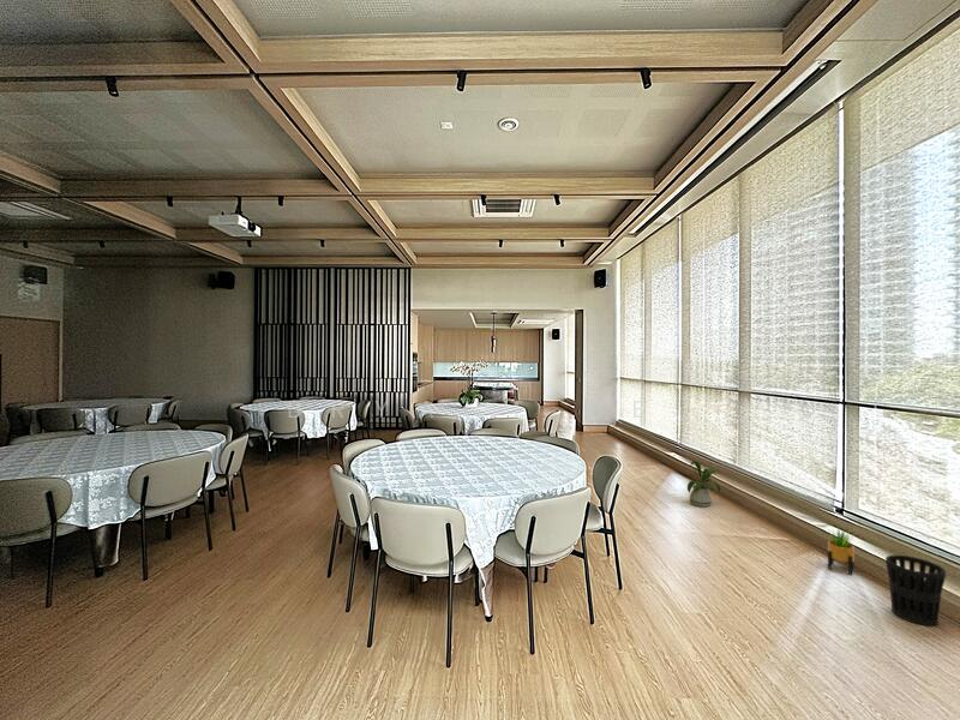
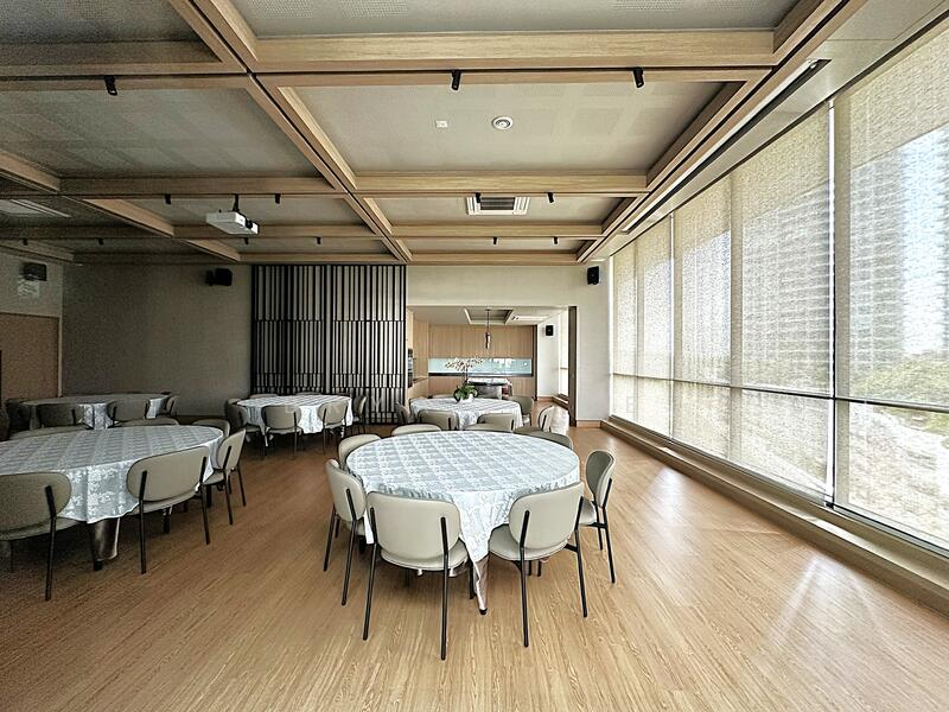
- house plant (706, 481)
- wastebasket (914, 589)
- potted plant (840, 547)
